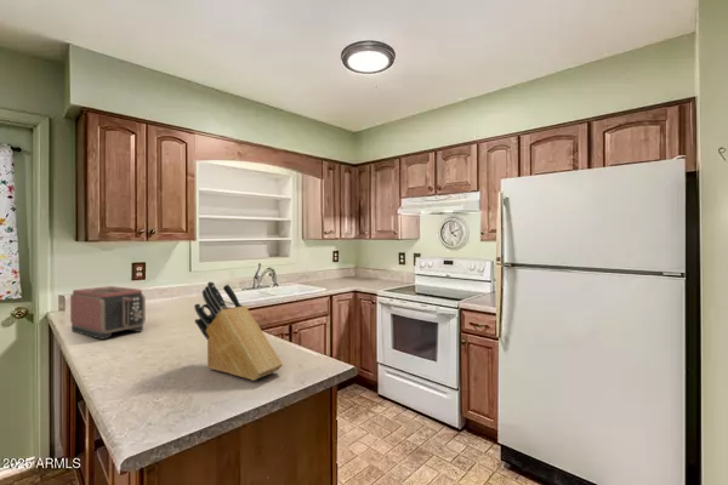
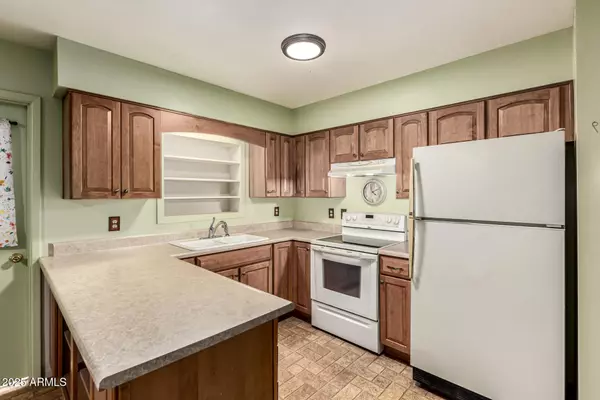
- knife block (235, 325)
- toaster (109, 310)
